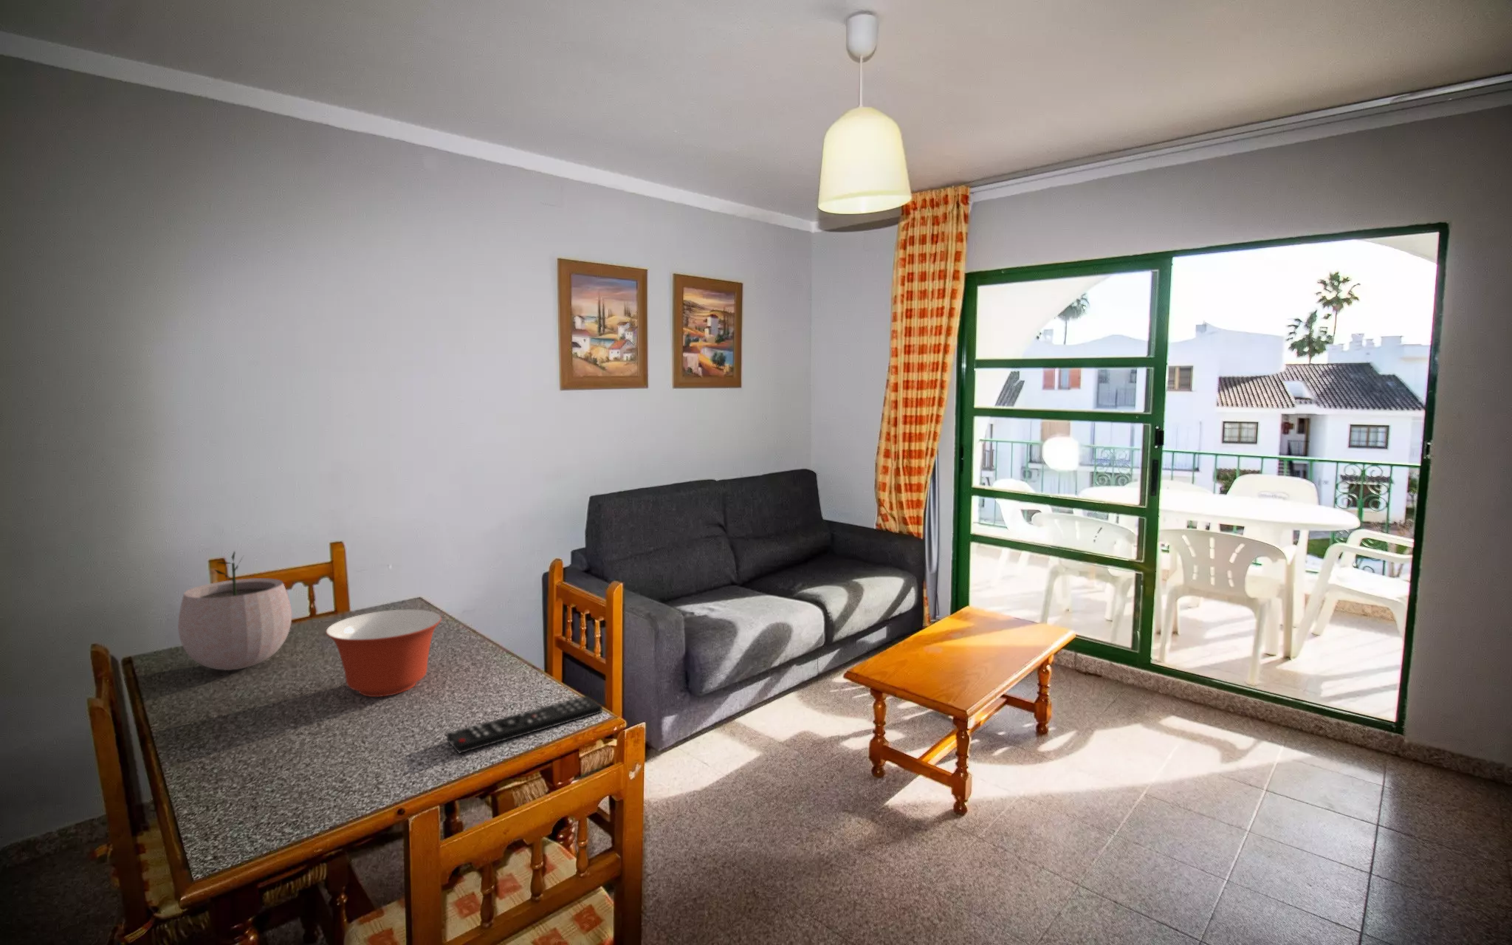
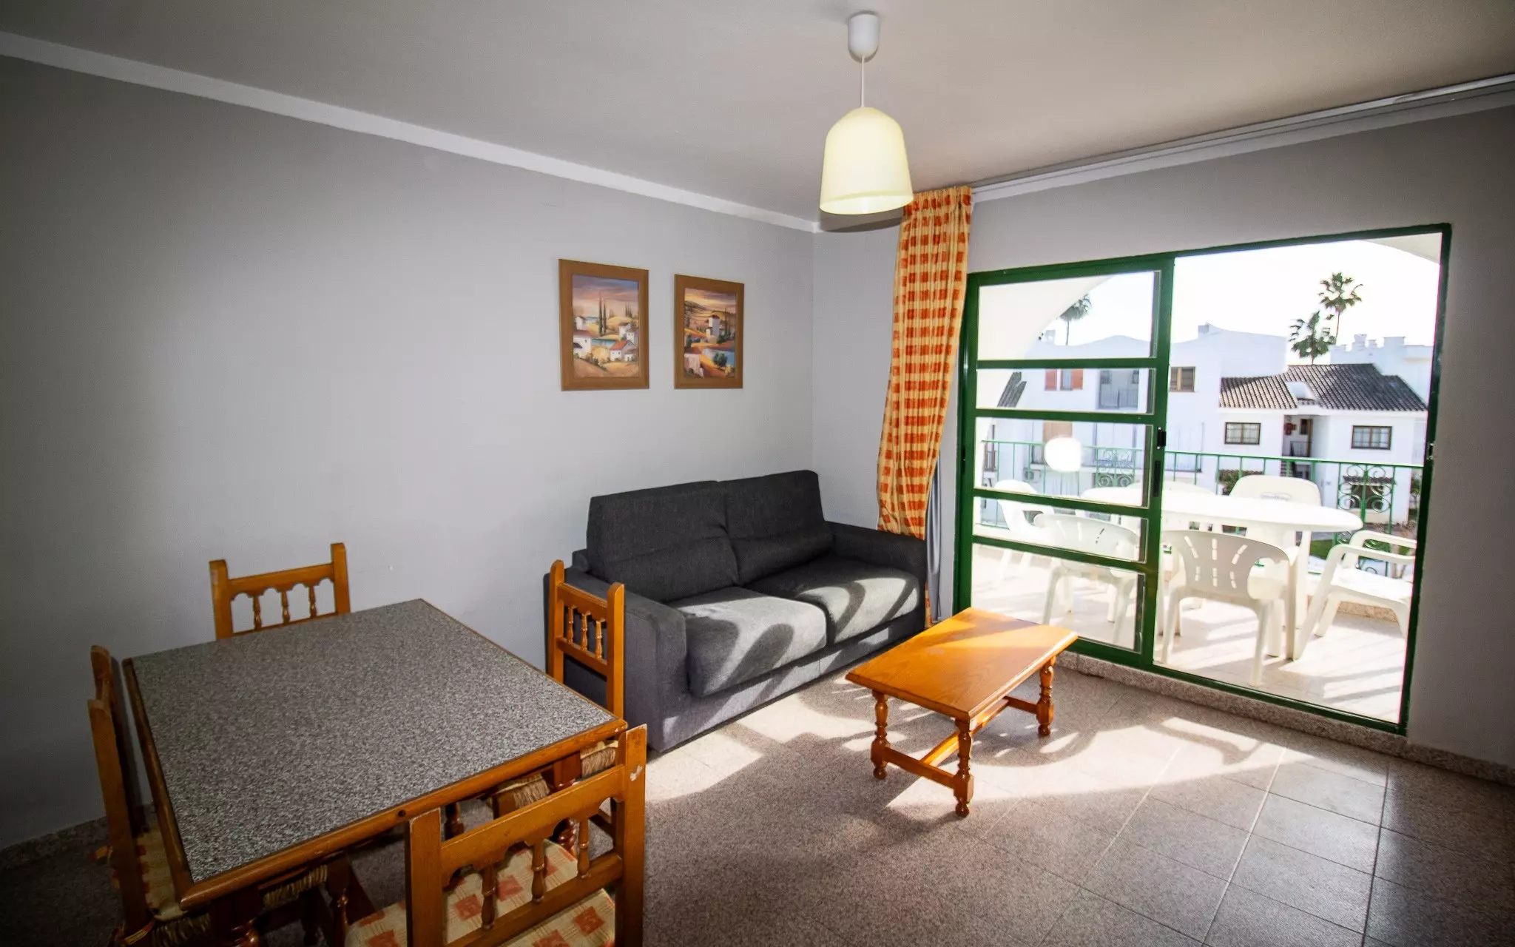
- remote control (527, 721)
- plant pot (236, 609)
- mixing bowl (386, 654)
